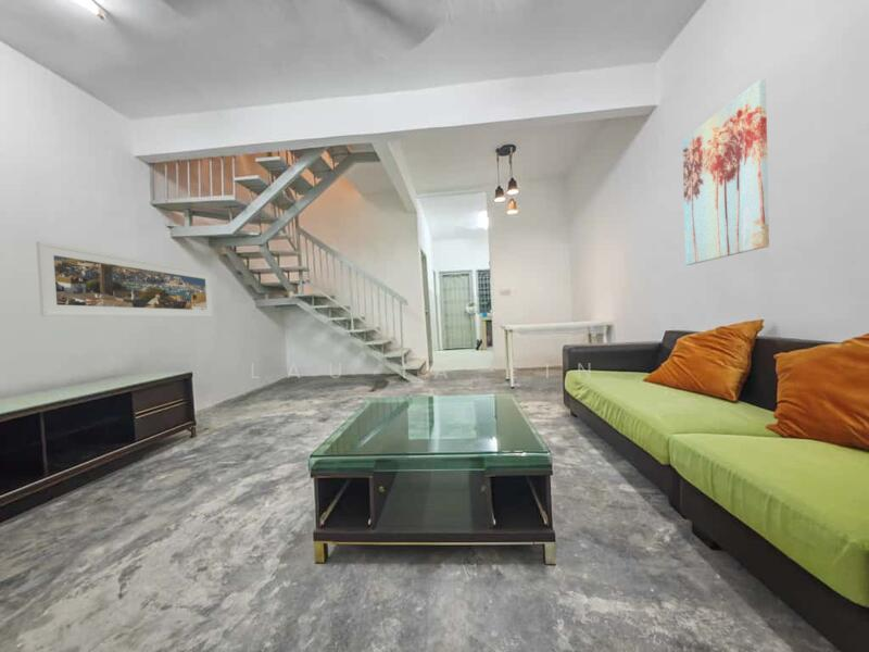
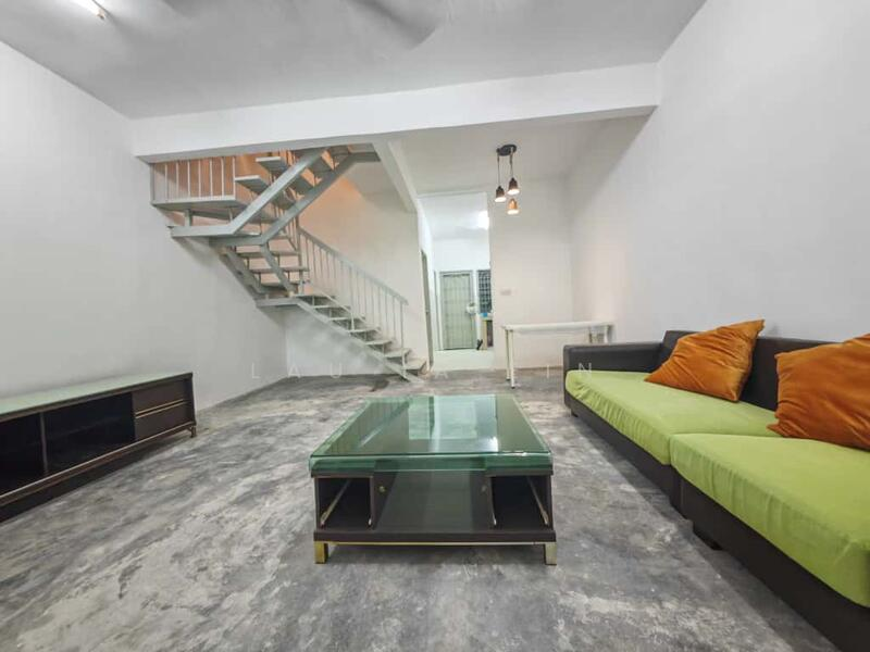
- wall art (719, 186)
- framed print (147, 288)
